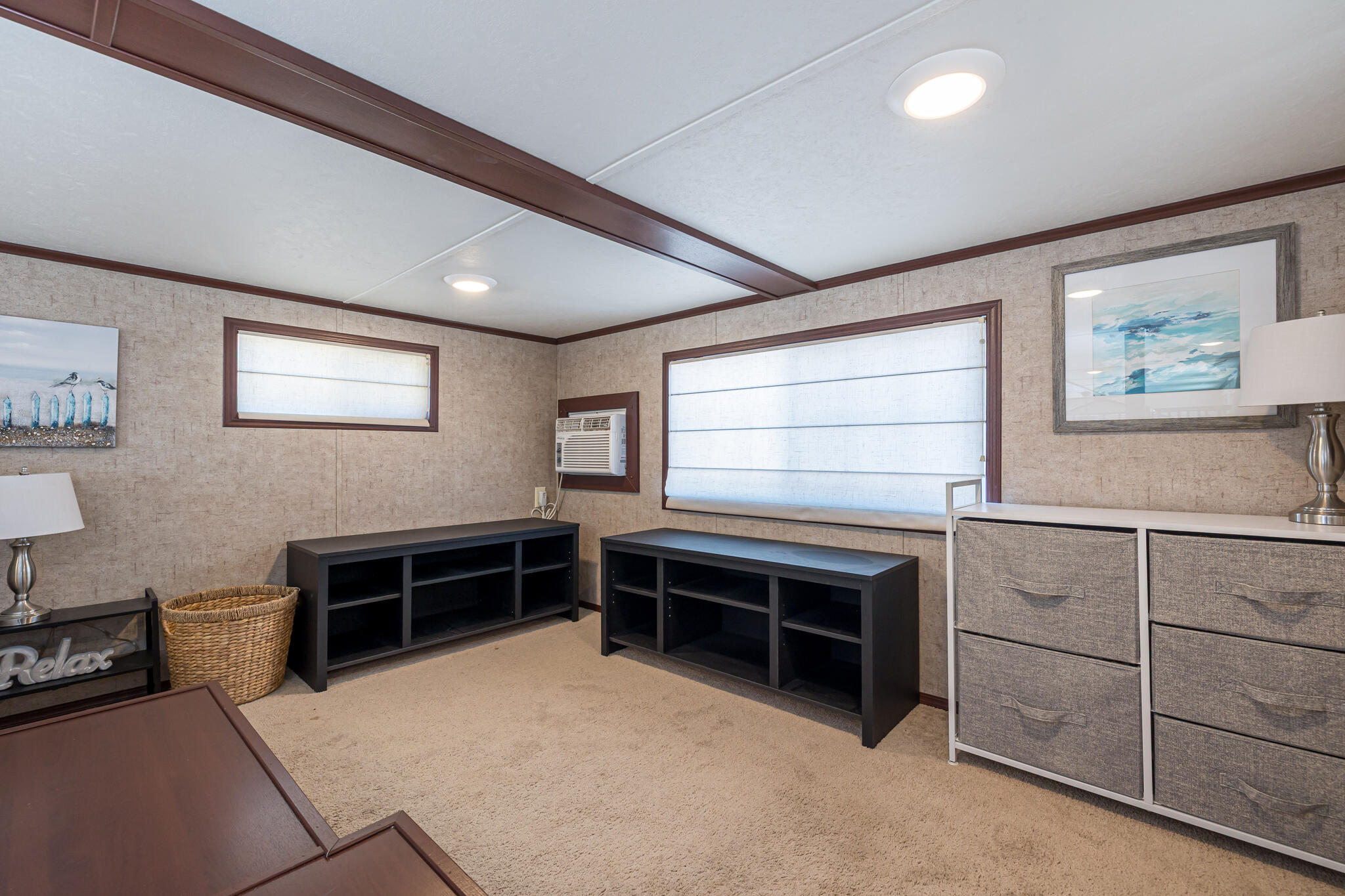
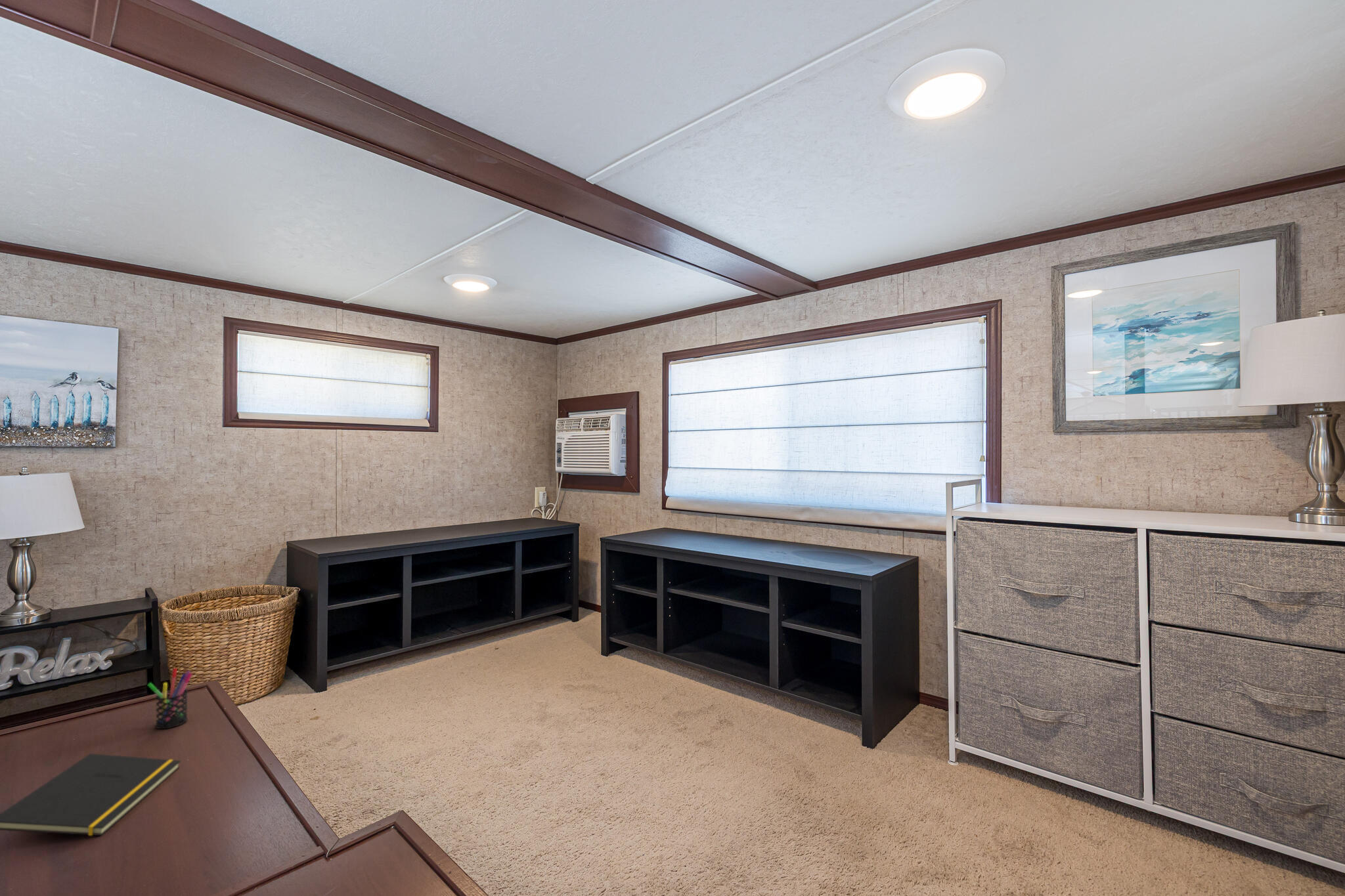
+ pen holder (168, 697)
+ notepad (95, 791)
